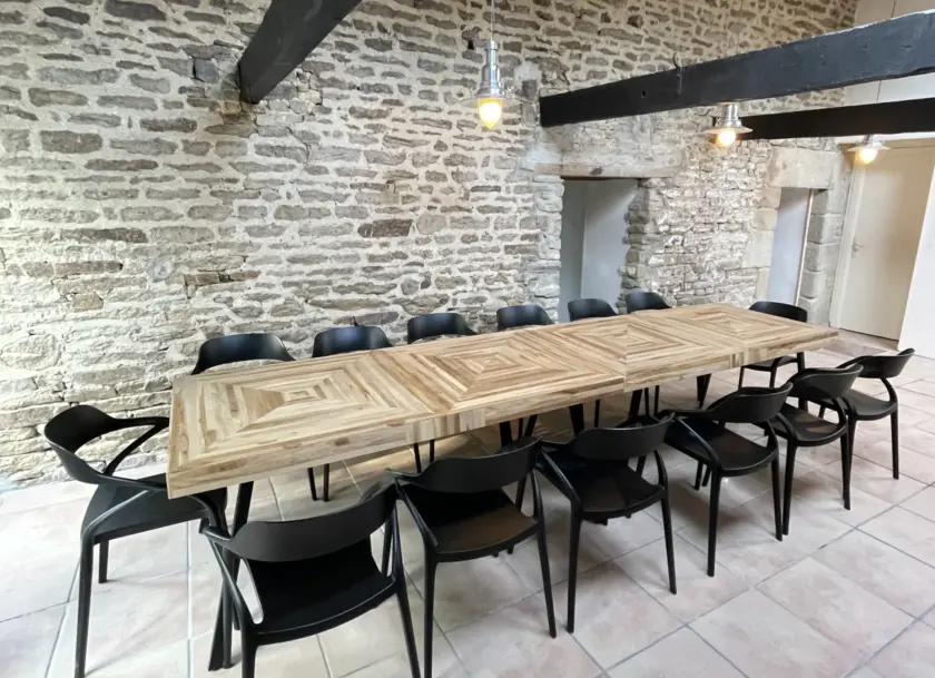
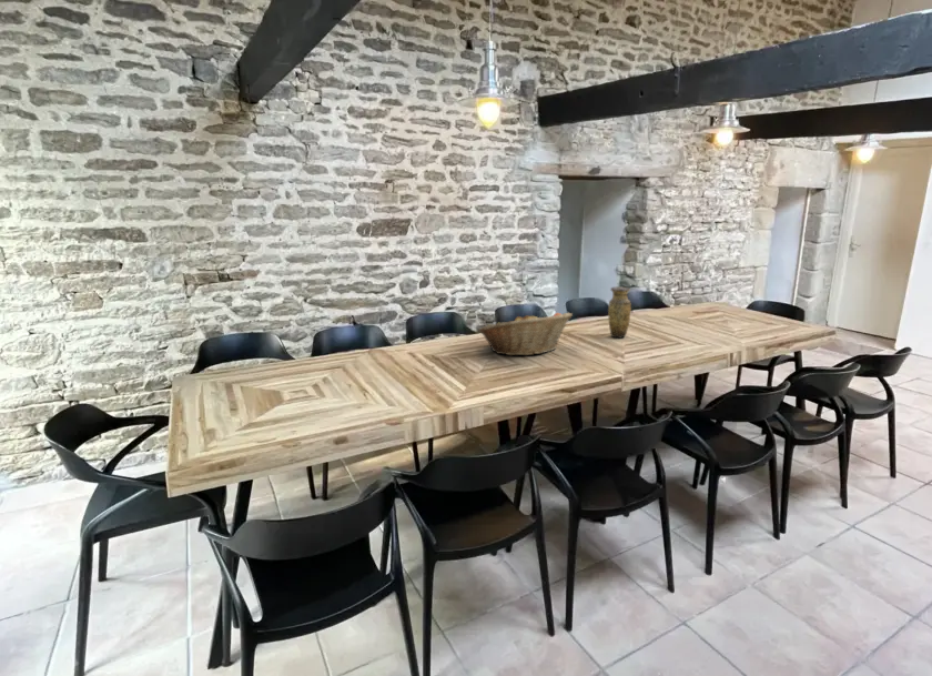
+ vase (619, 312)
+ fruit basket (526, 330)
